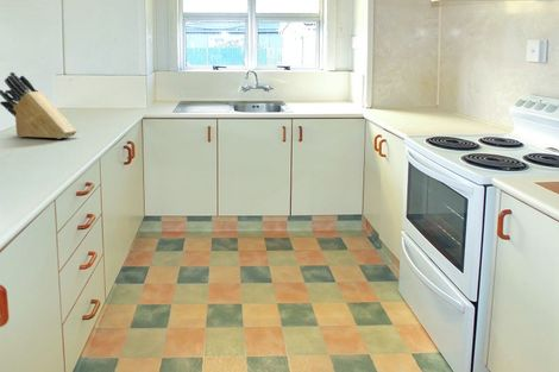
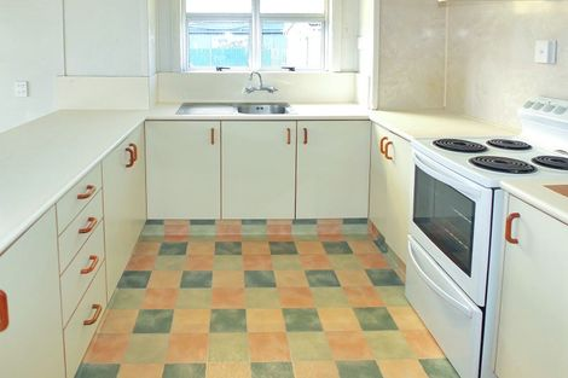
- knife block (37, 105)
